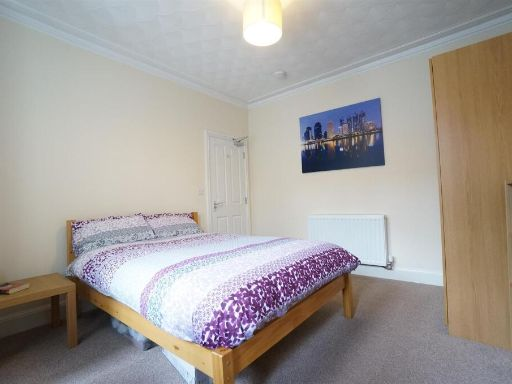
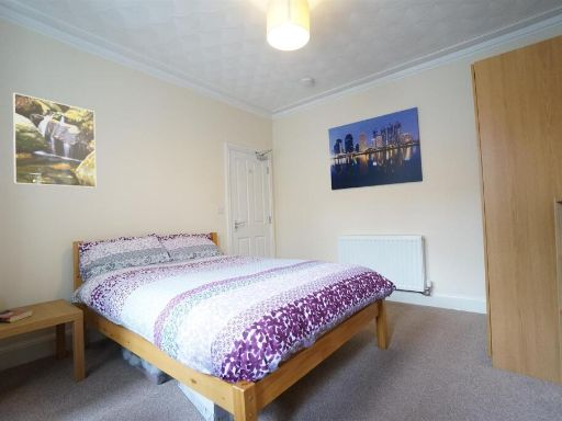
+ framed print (57, 144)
